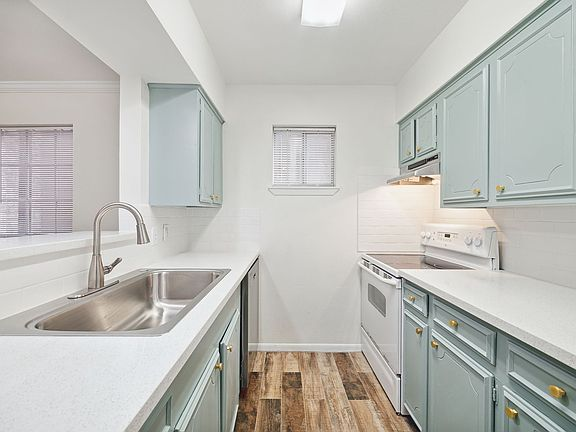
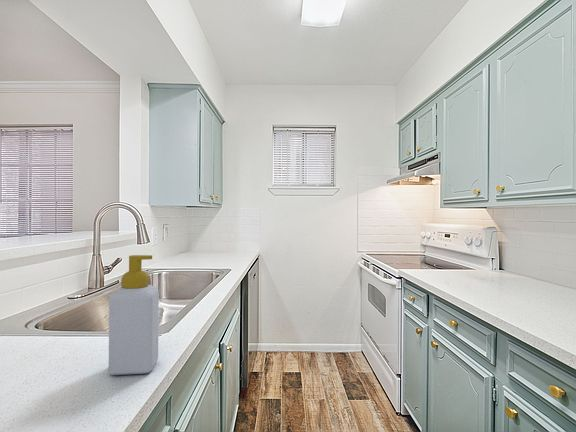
+ soap bottle (134, 311)
